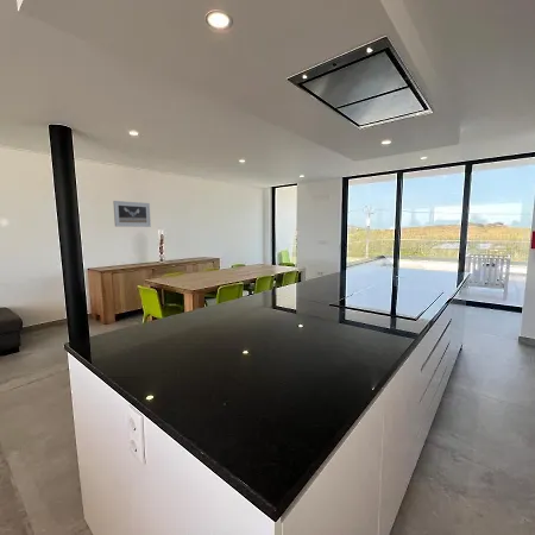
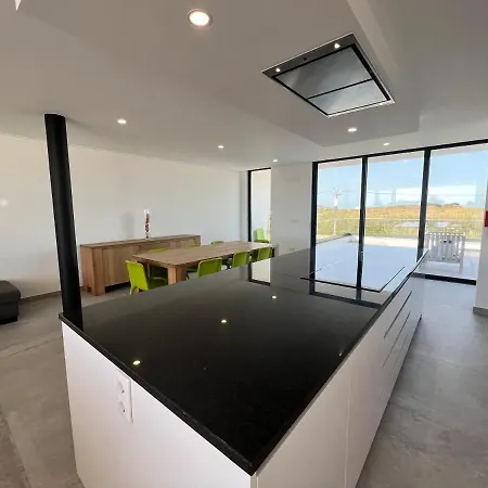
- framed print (132, 214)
